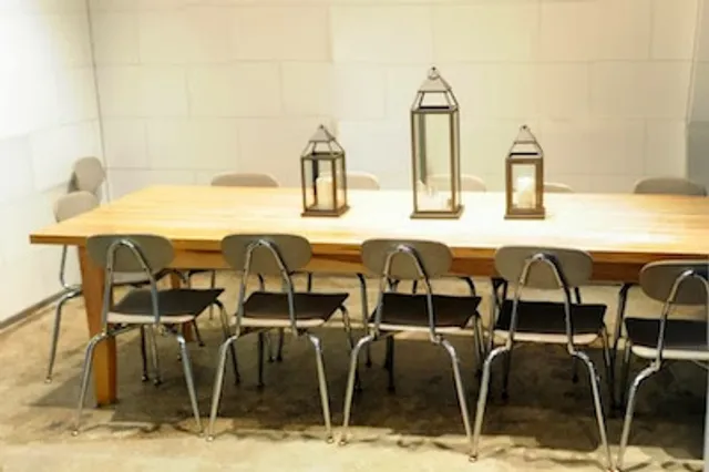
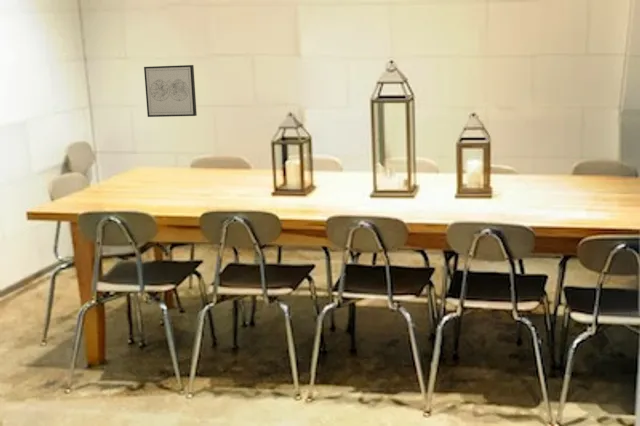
+ wall art (170, 91)
